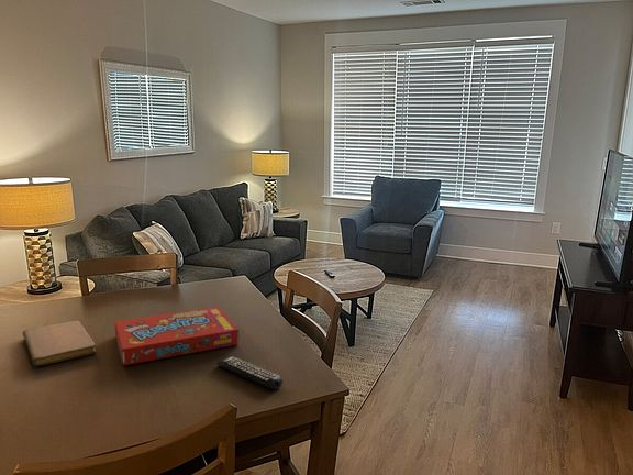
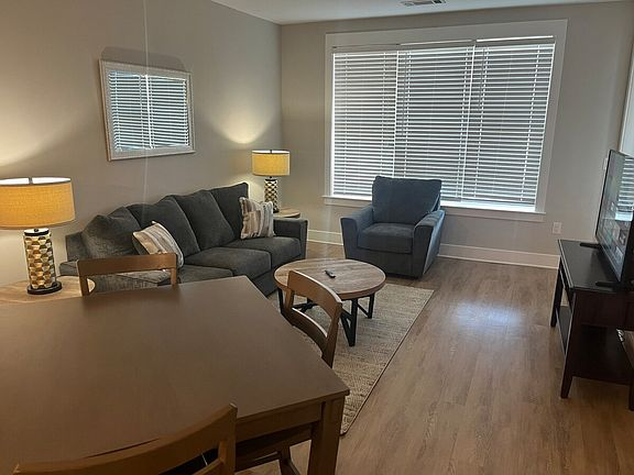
- snack box (176, 332)
- remote control (248, 372)
- notebook (58, 341)
